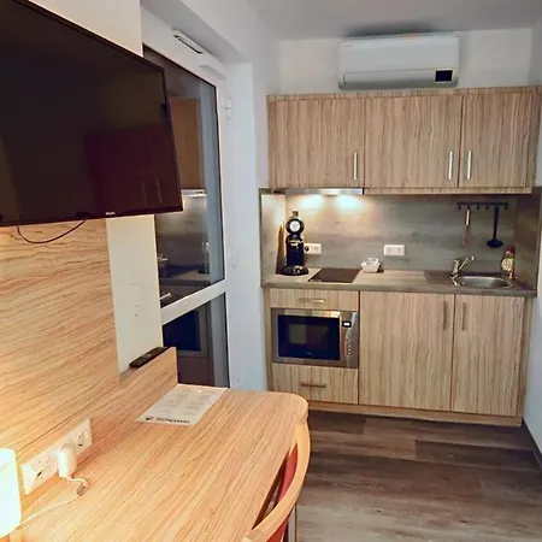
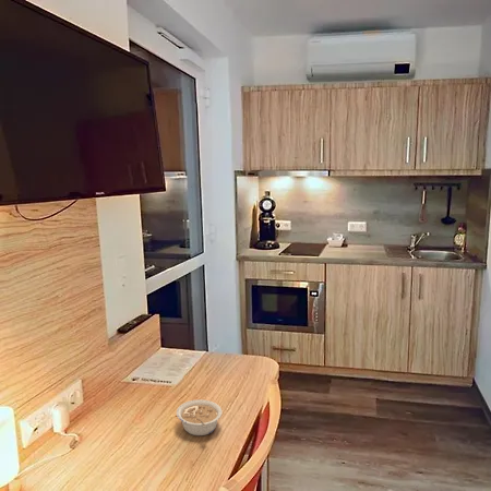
+ legume (201, 418)
